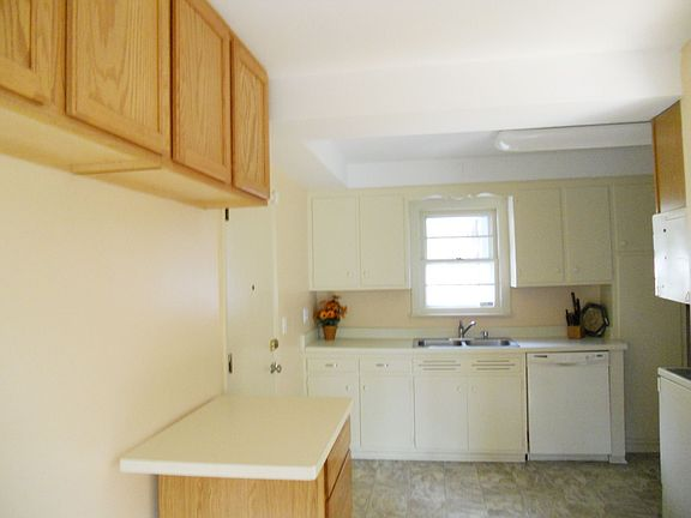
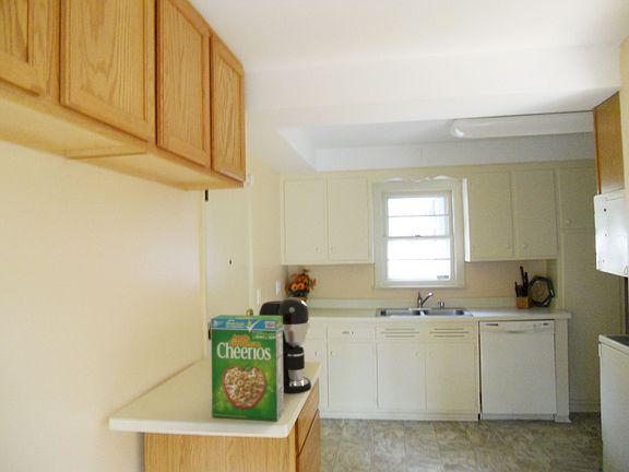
+ cereal box (247, 365)
+ coffee maker (283, 341)
